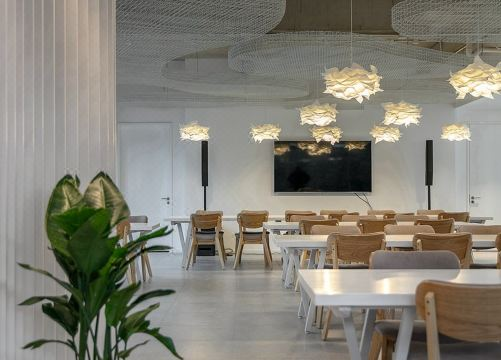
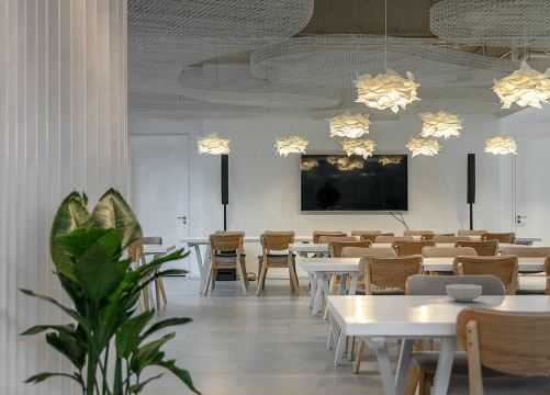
+ cereal bowl (463, 293)
